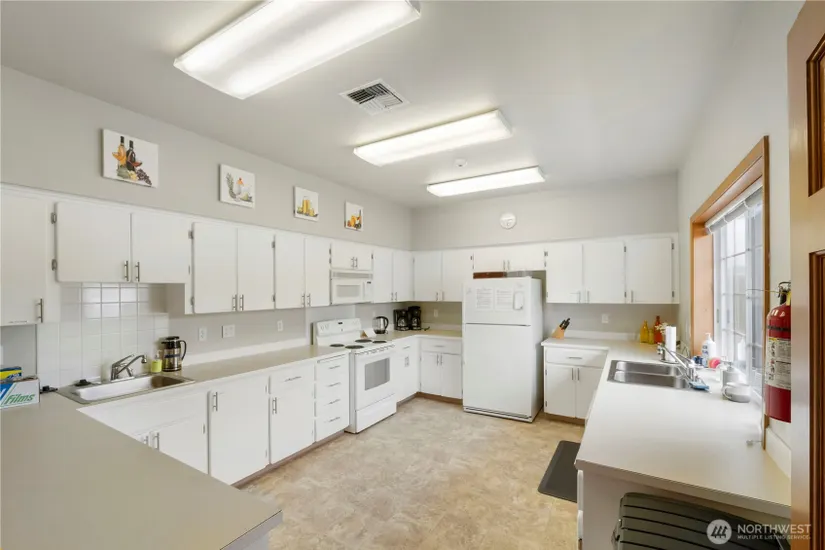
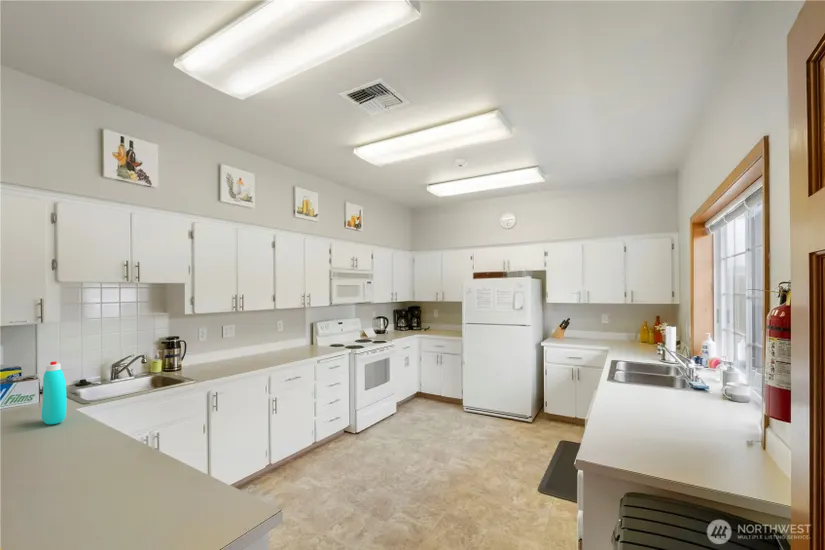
+ bottle (54, 392)
